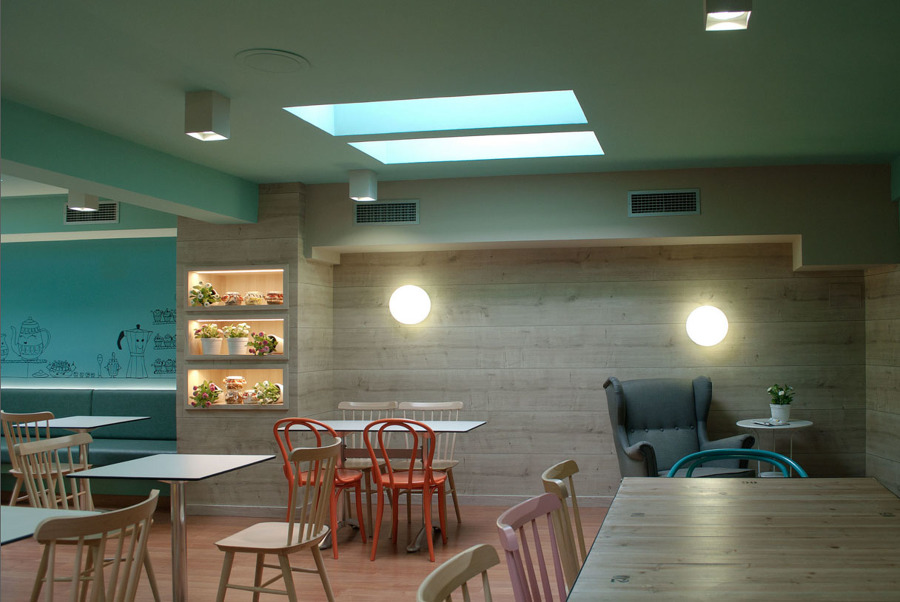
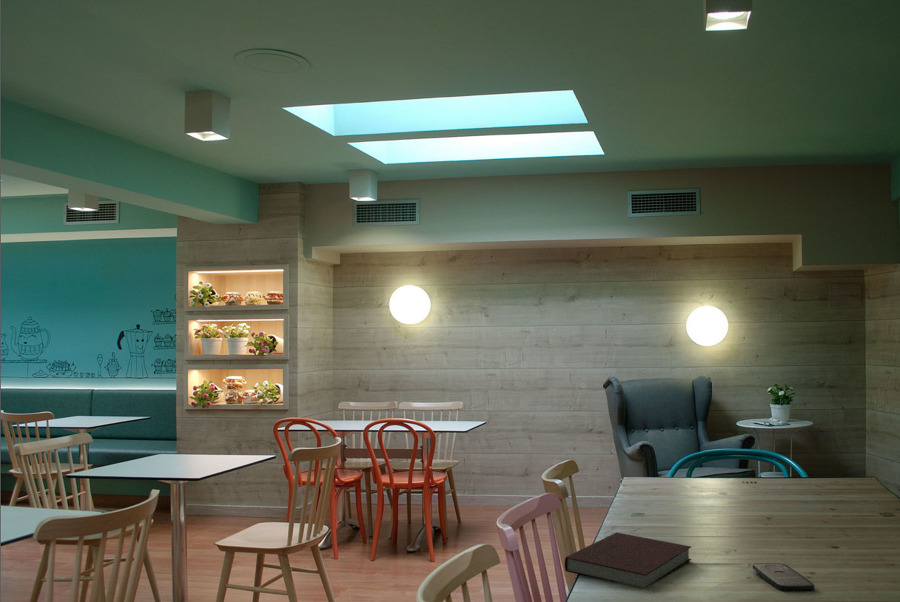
+ notebook (629, 558)
+ smartphone (782, 576)
